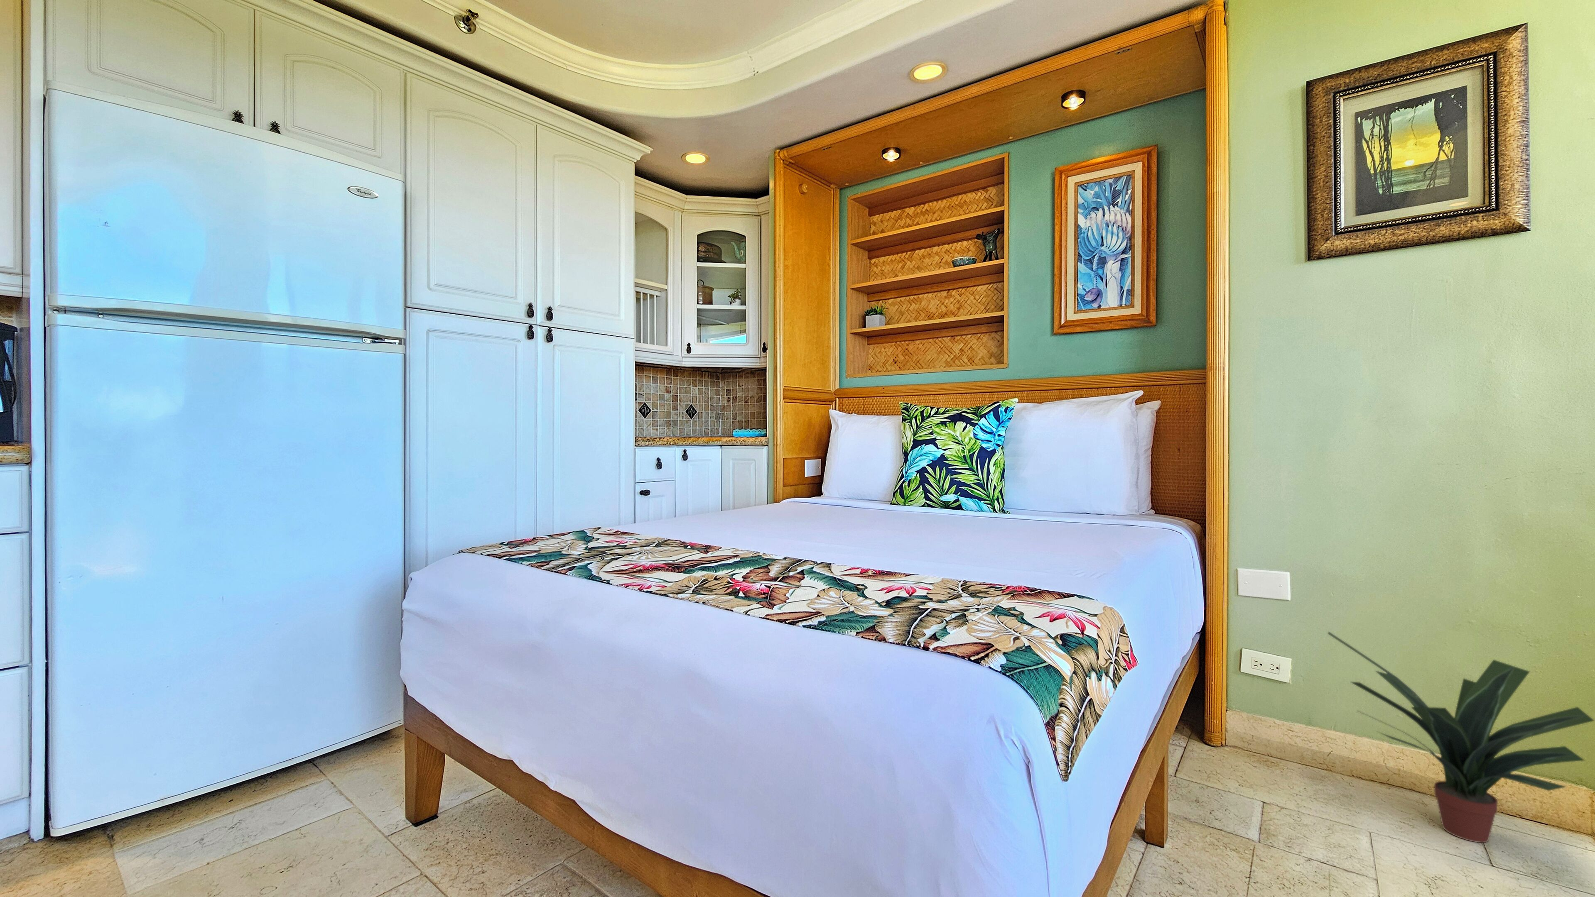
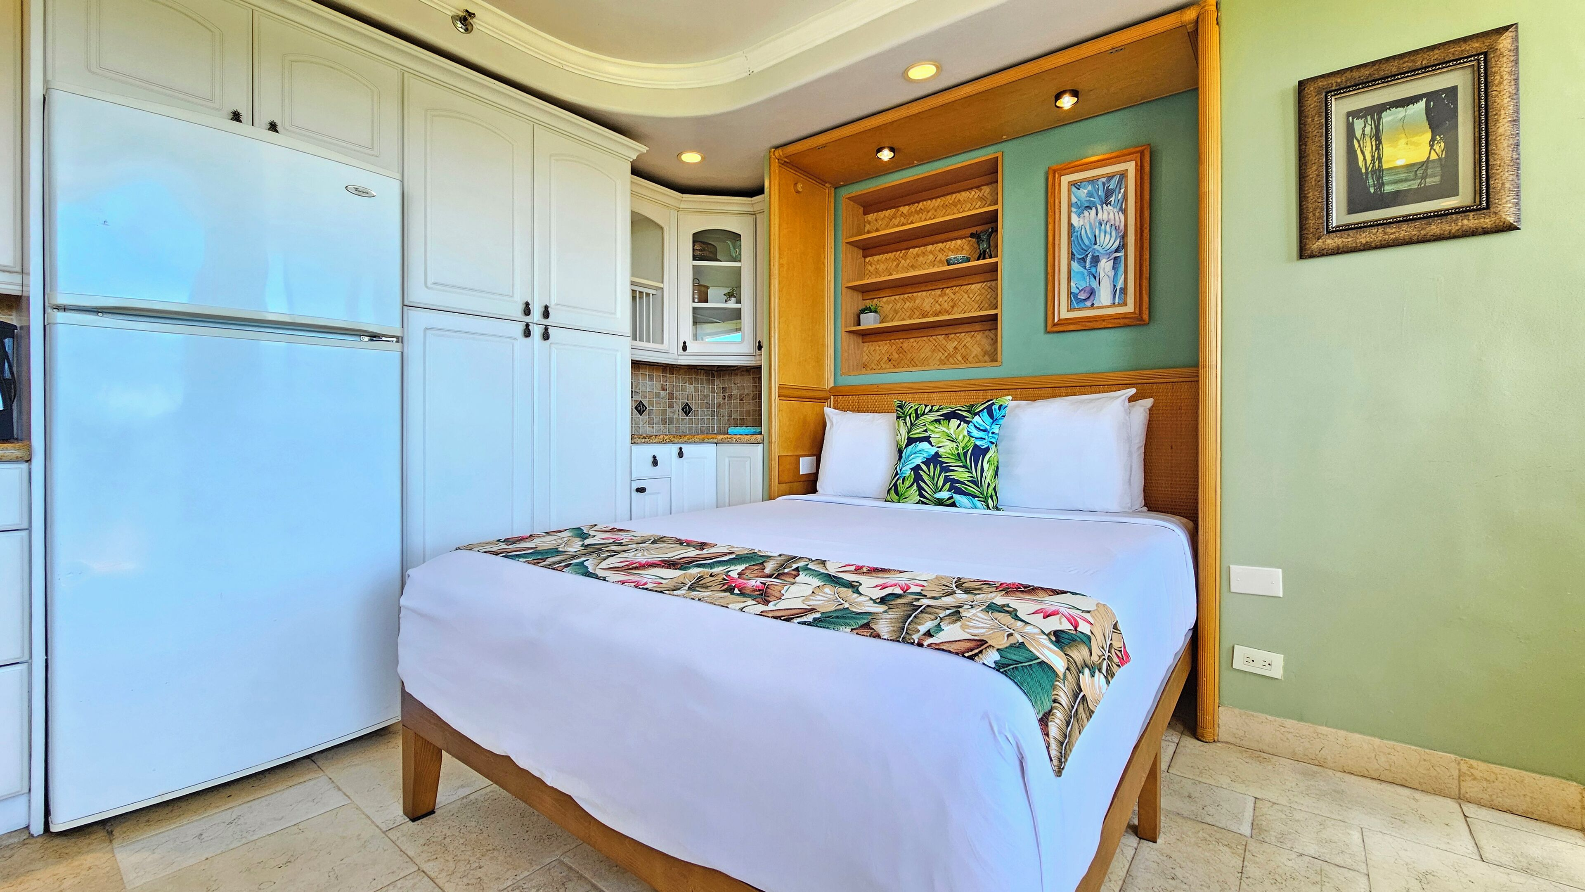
- potted plant (1448, 737)
